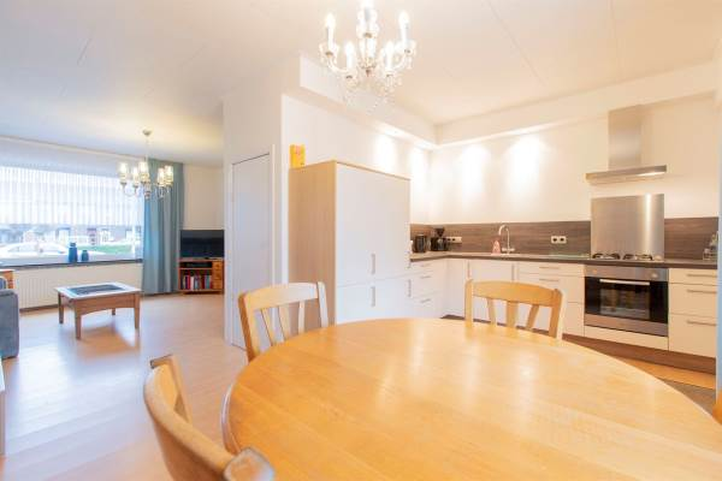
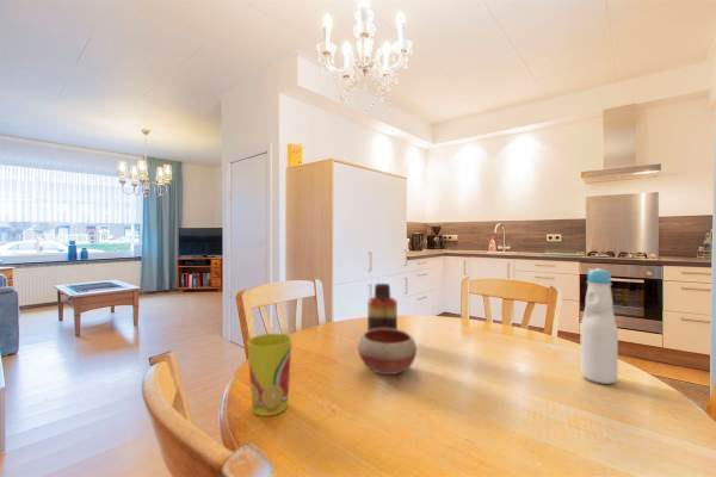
+ vase (382, 311)
+ bowl (387, 352)
+ cup (270, 372)
+ bottle (598, 323)
